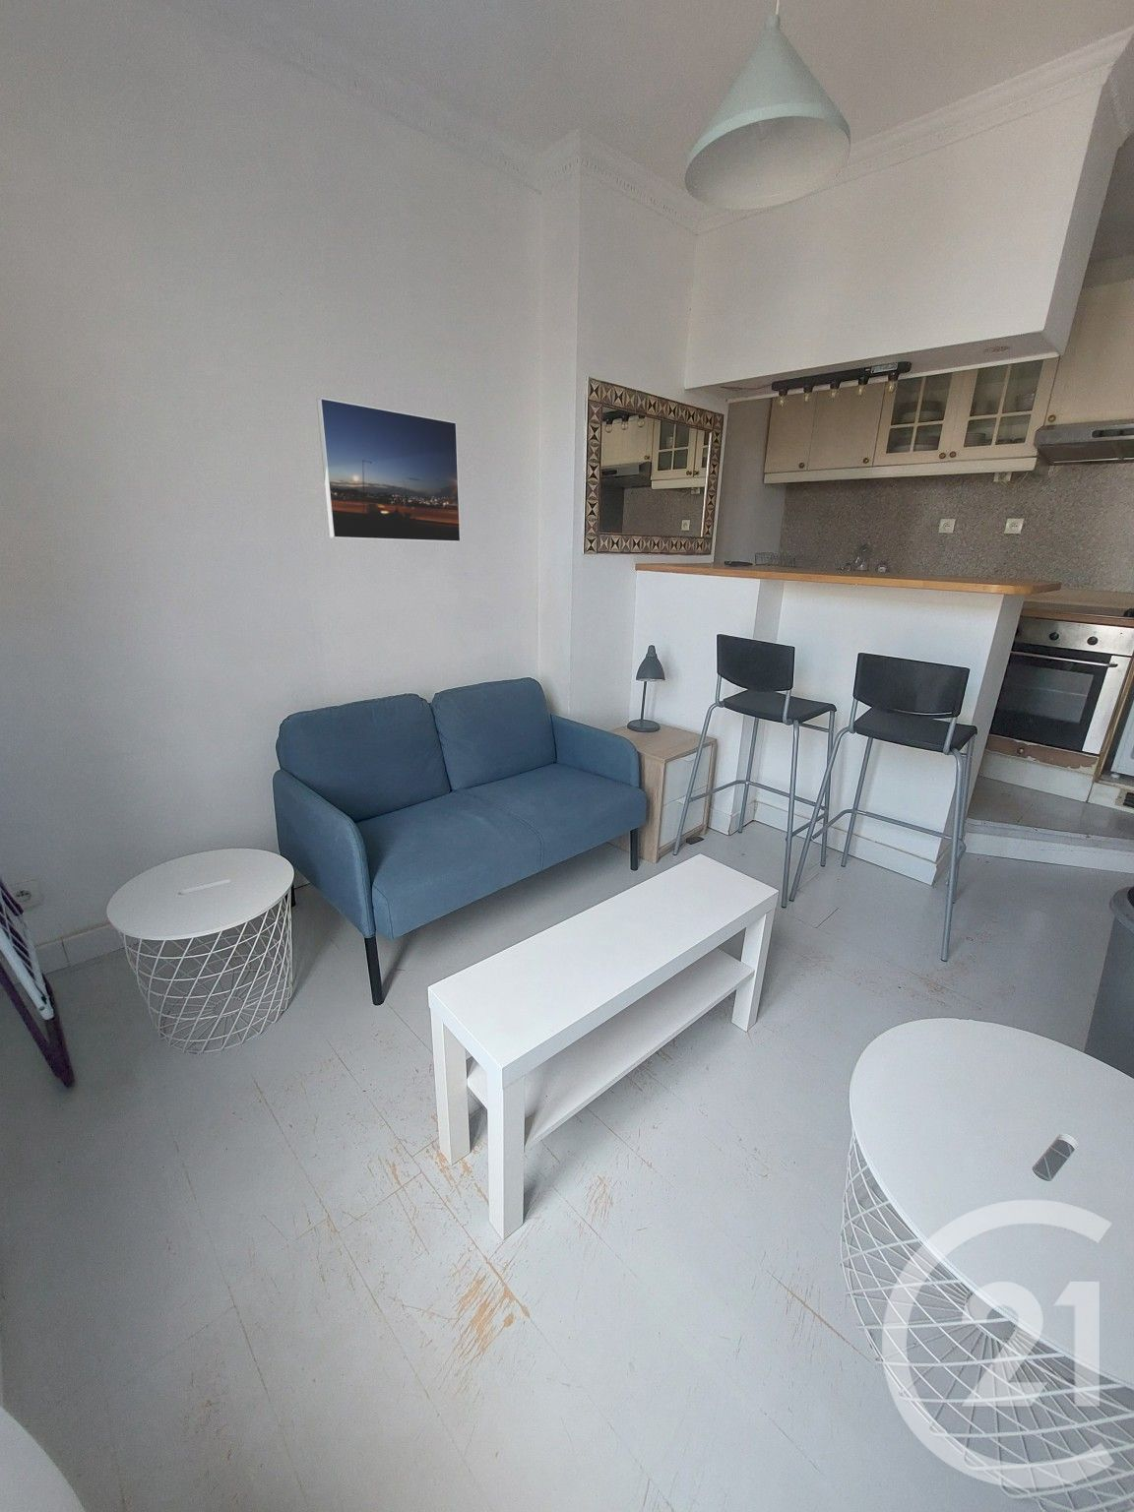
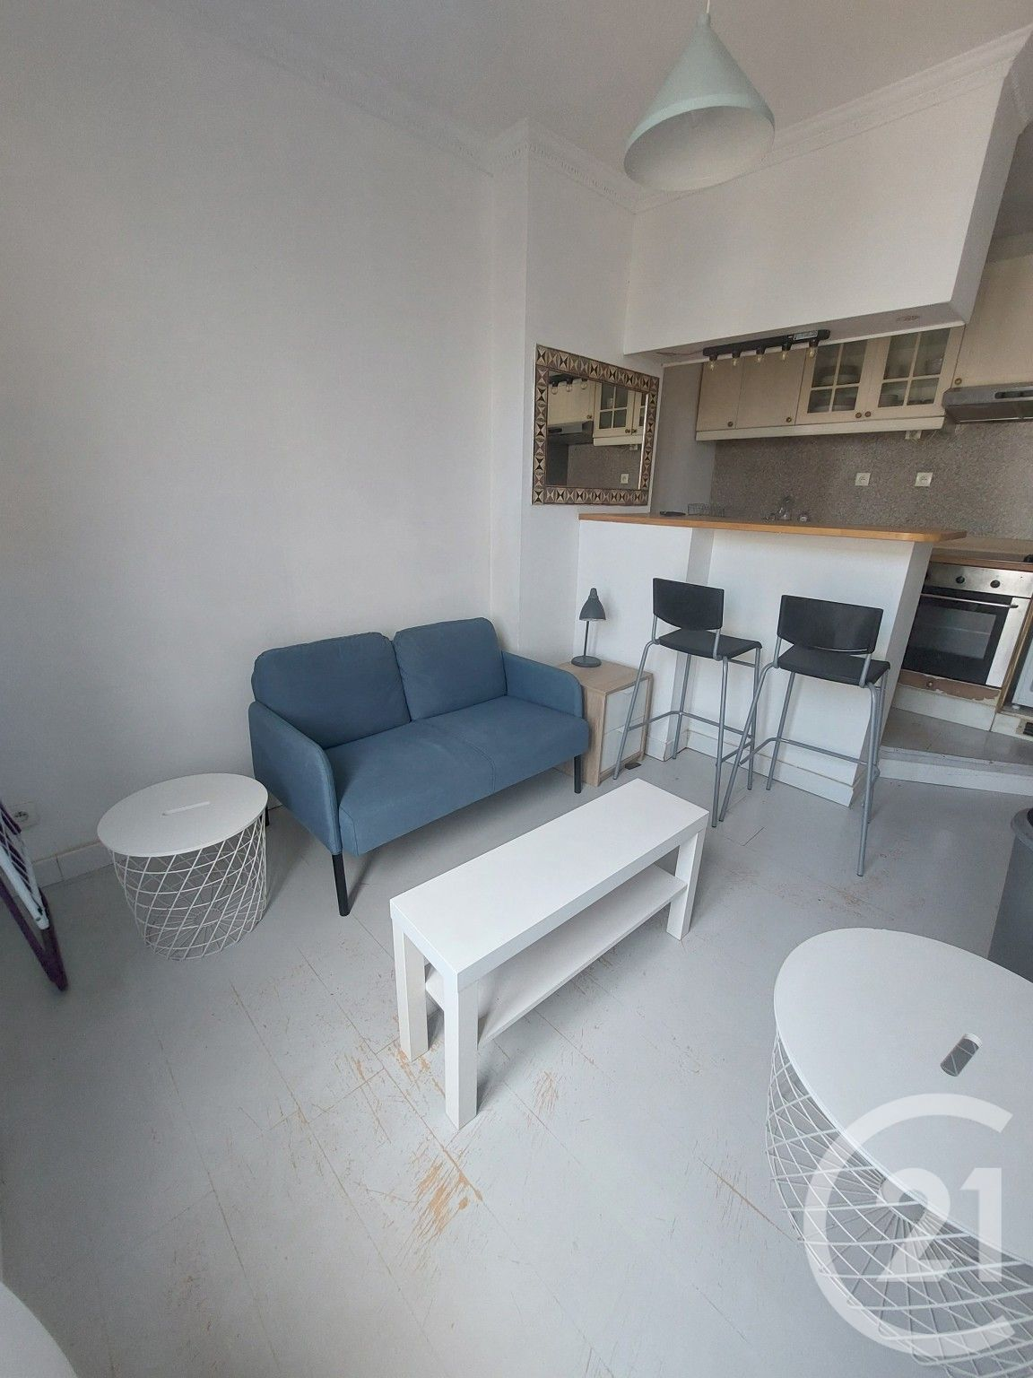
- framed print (395, 477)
